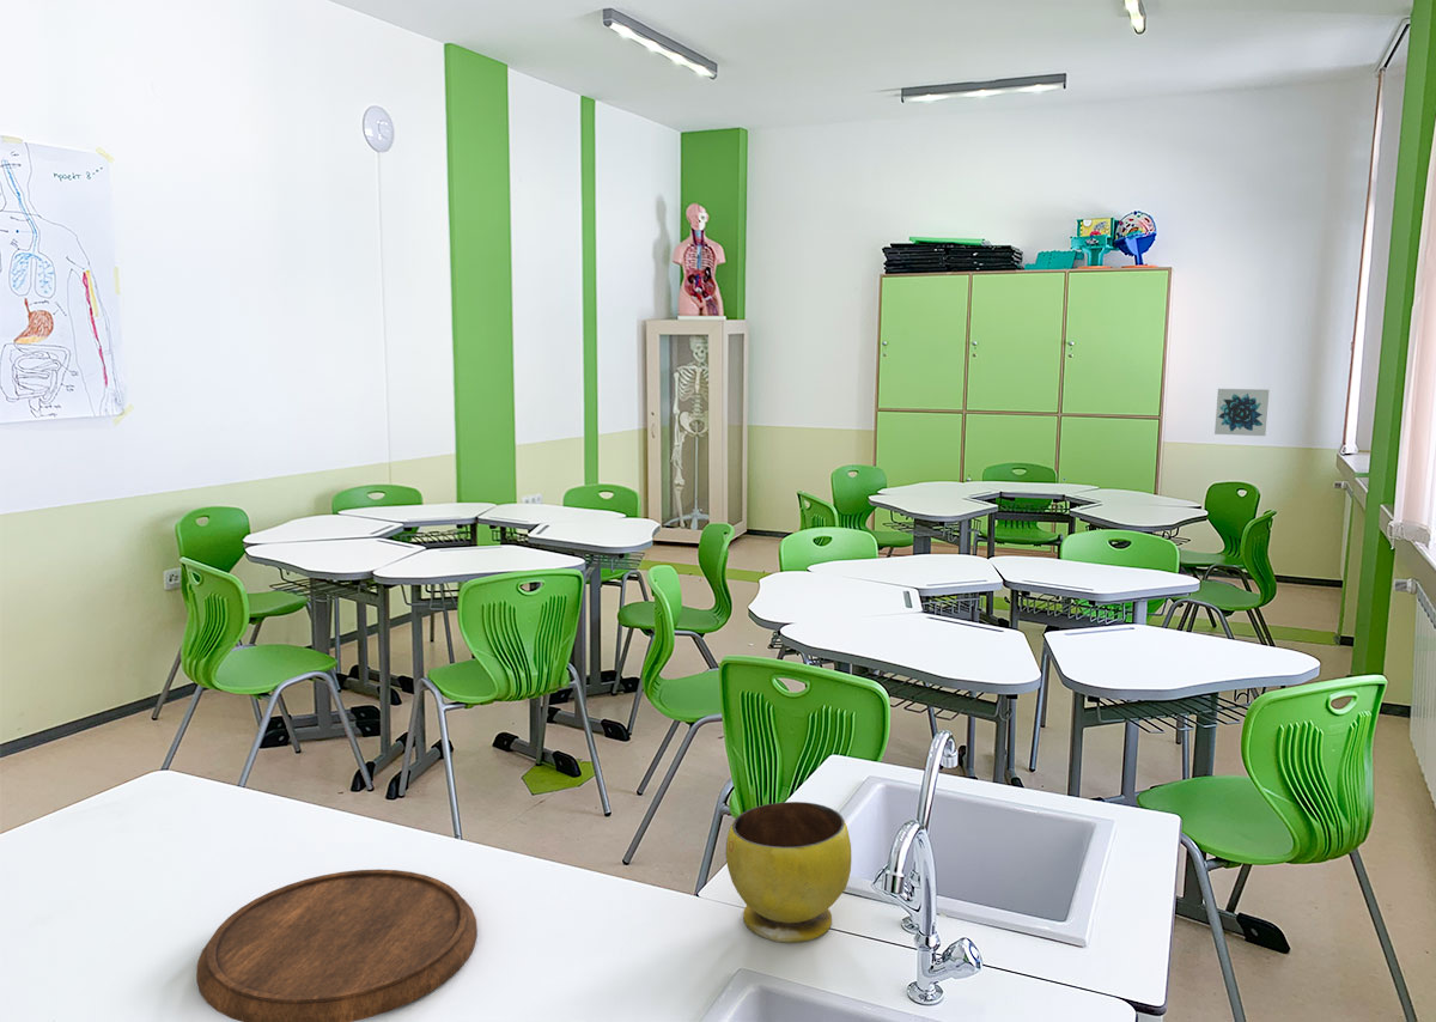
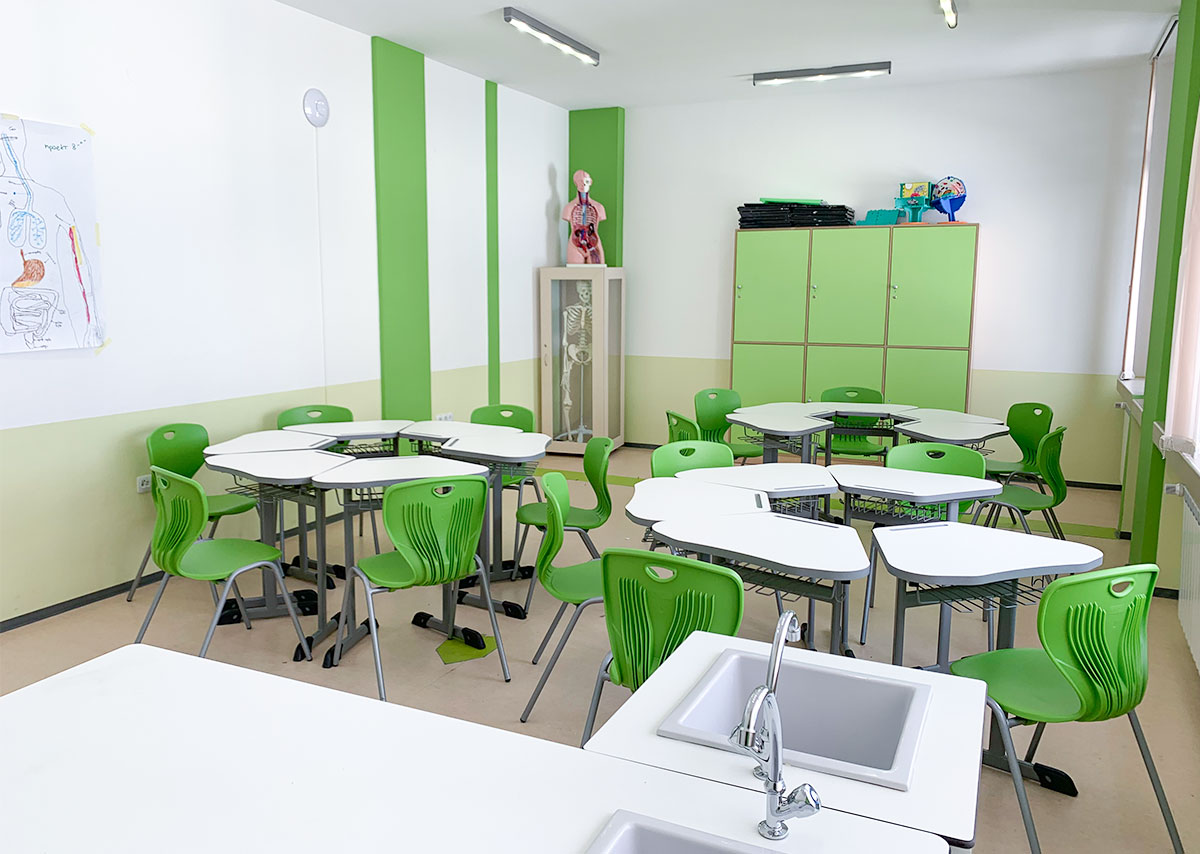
- wall art (1241, 412)
- cutting board (342, 937)
- bowl (787, 869)
